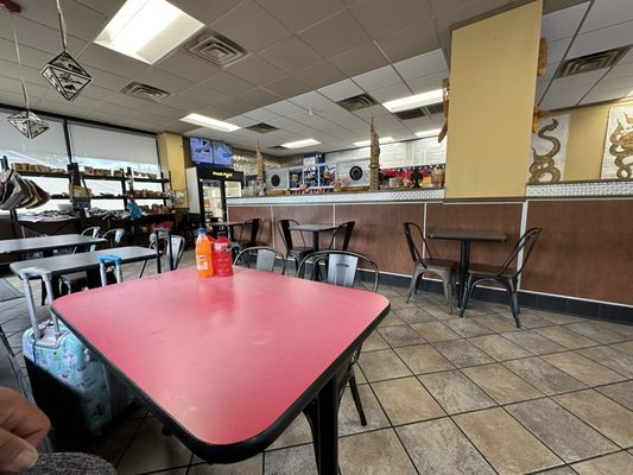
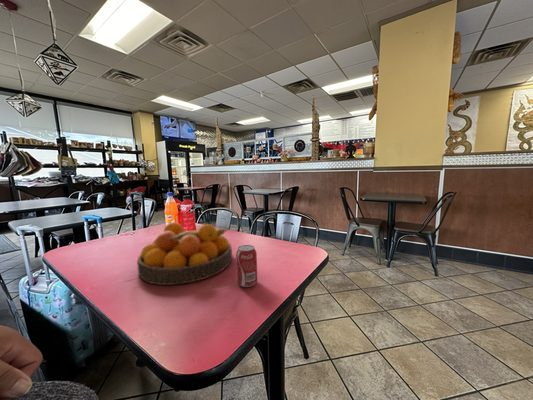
+ beverage can (246, 265)
+ fruit bowl (186, 244)
